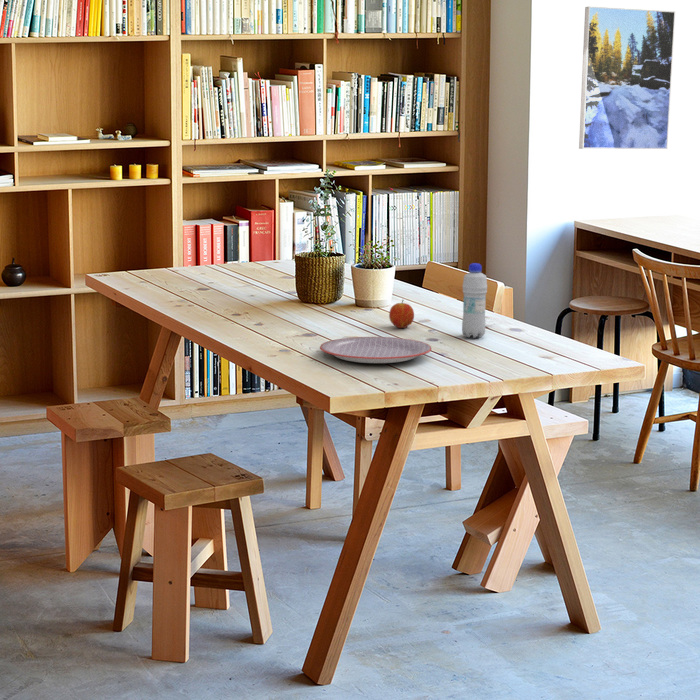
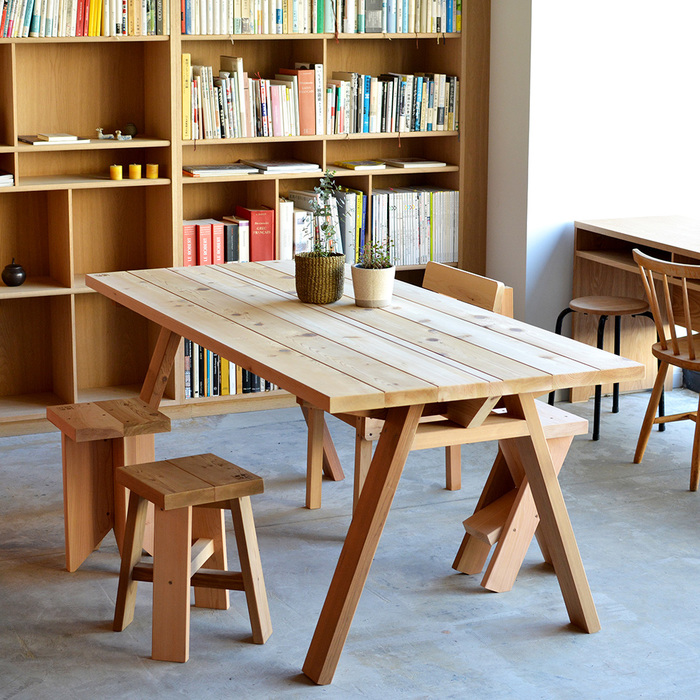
- fruit (401, 313)
- bottle (474, 300)
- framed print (627, 79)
- plate (375, 351)
